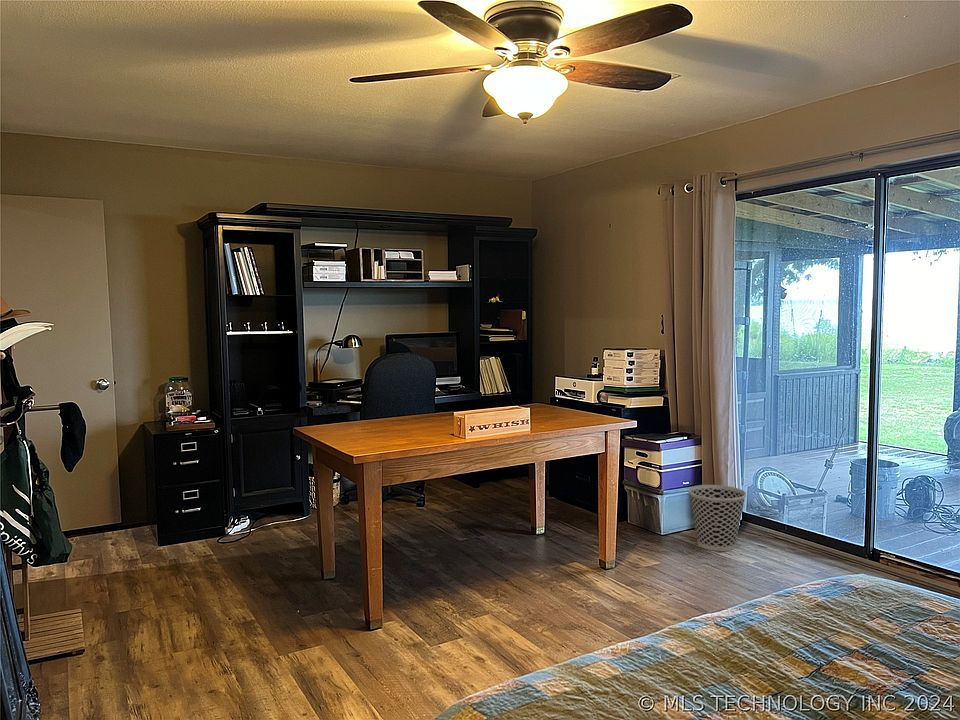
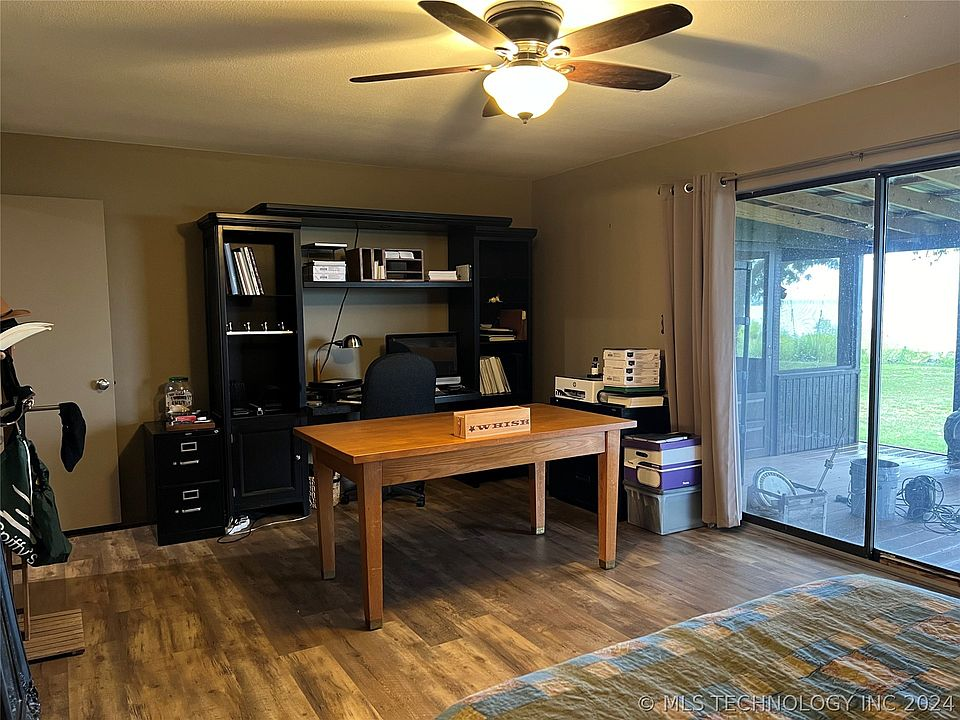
- wastebasket (716, 518)
